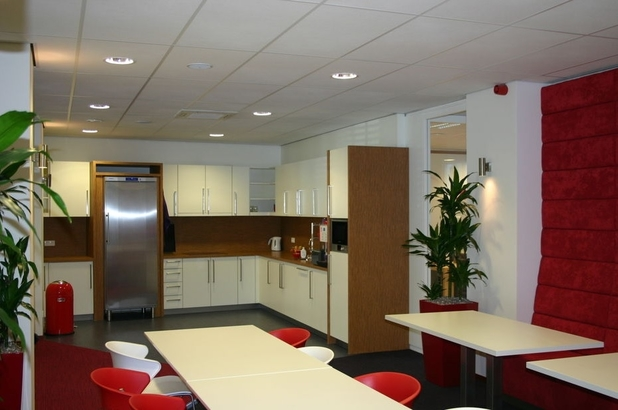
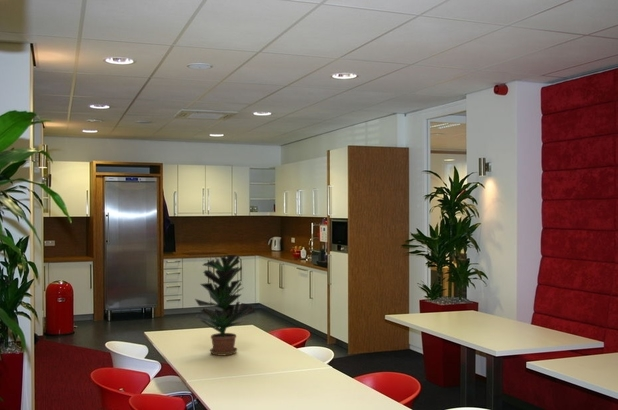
+ potted plant (222, 304)
